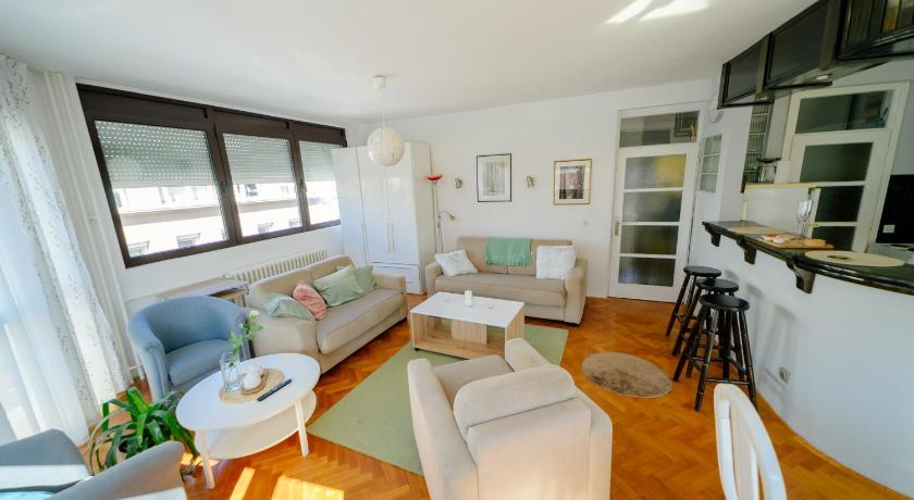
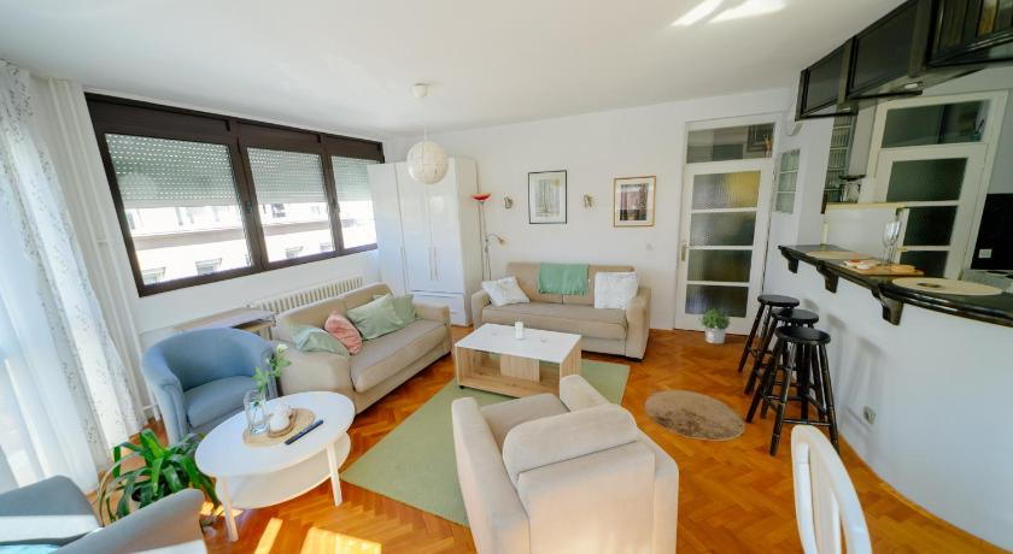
+ potted plant (714, 325)
